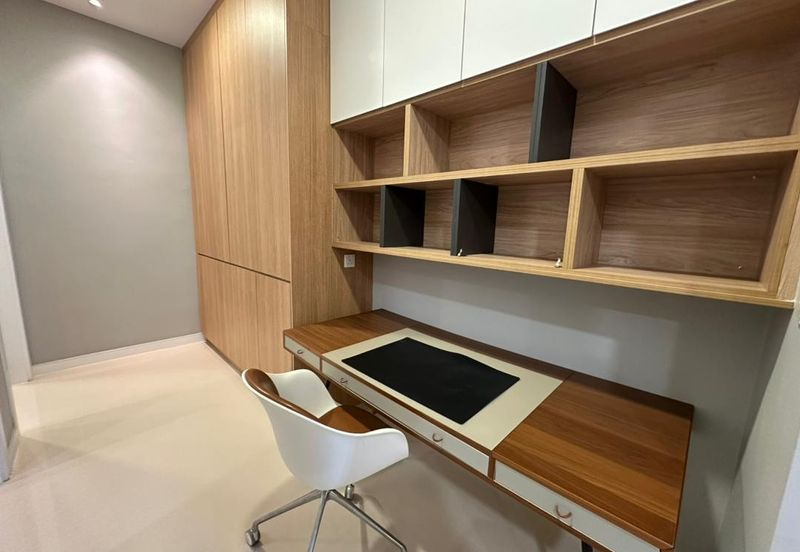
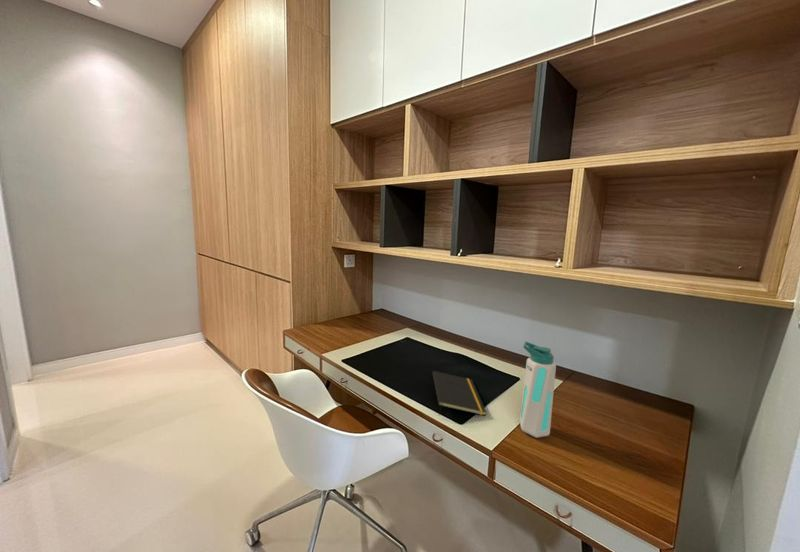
+ notepad (456, 391)
+ water bottle (535, 388)
